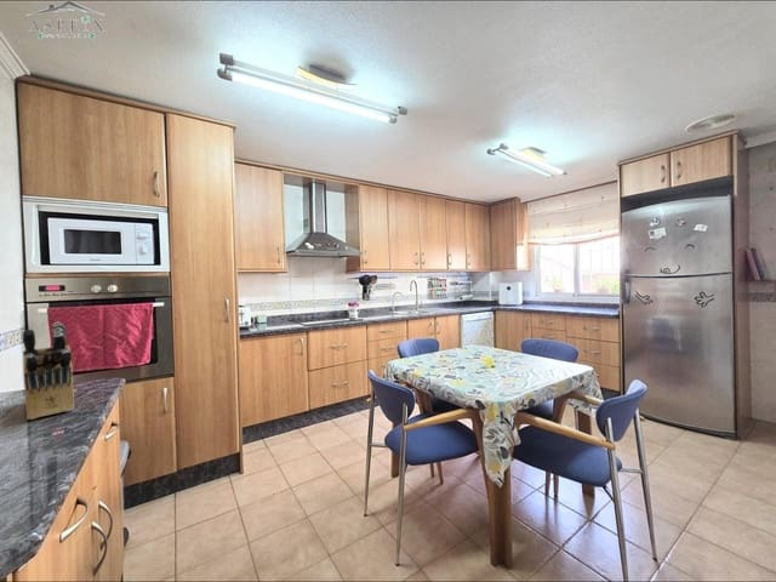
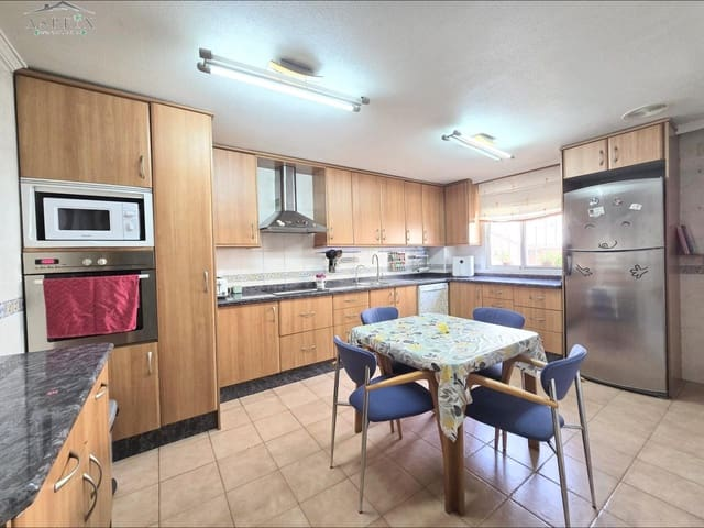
- knife block (48, 365)
